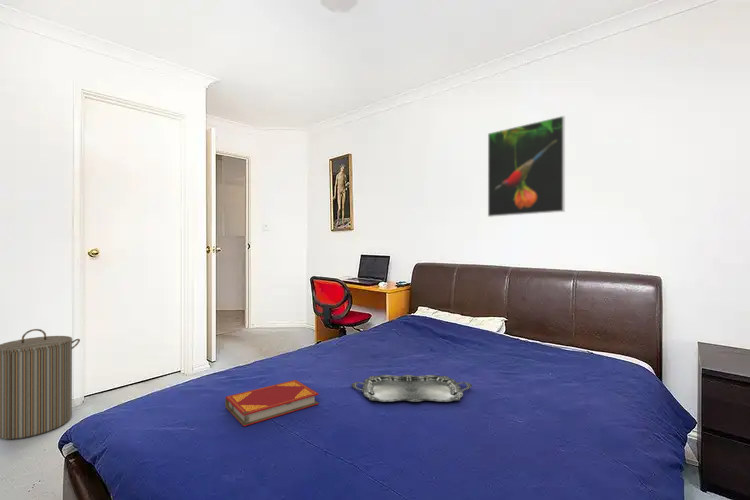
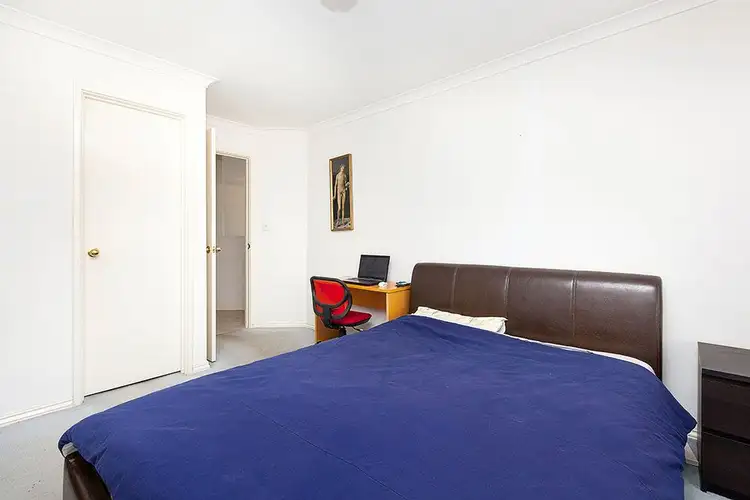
- serving tray (411, 387)
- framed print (523, 169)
- hardback book (272, 400)
- laundry hamper (35, 377)
